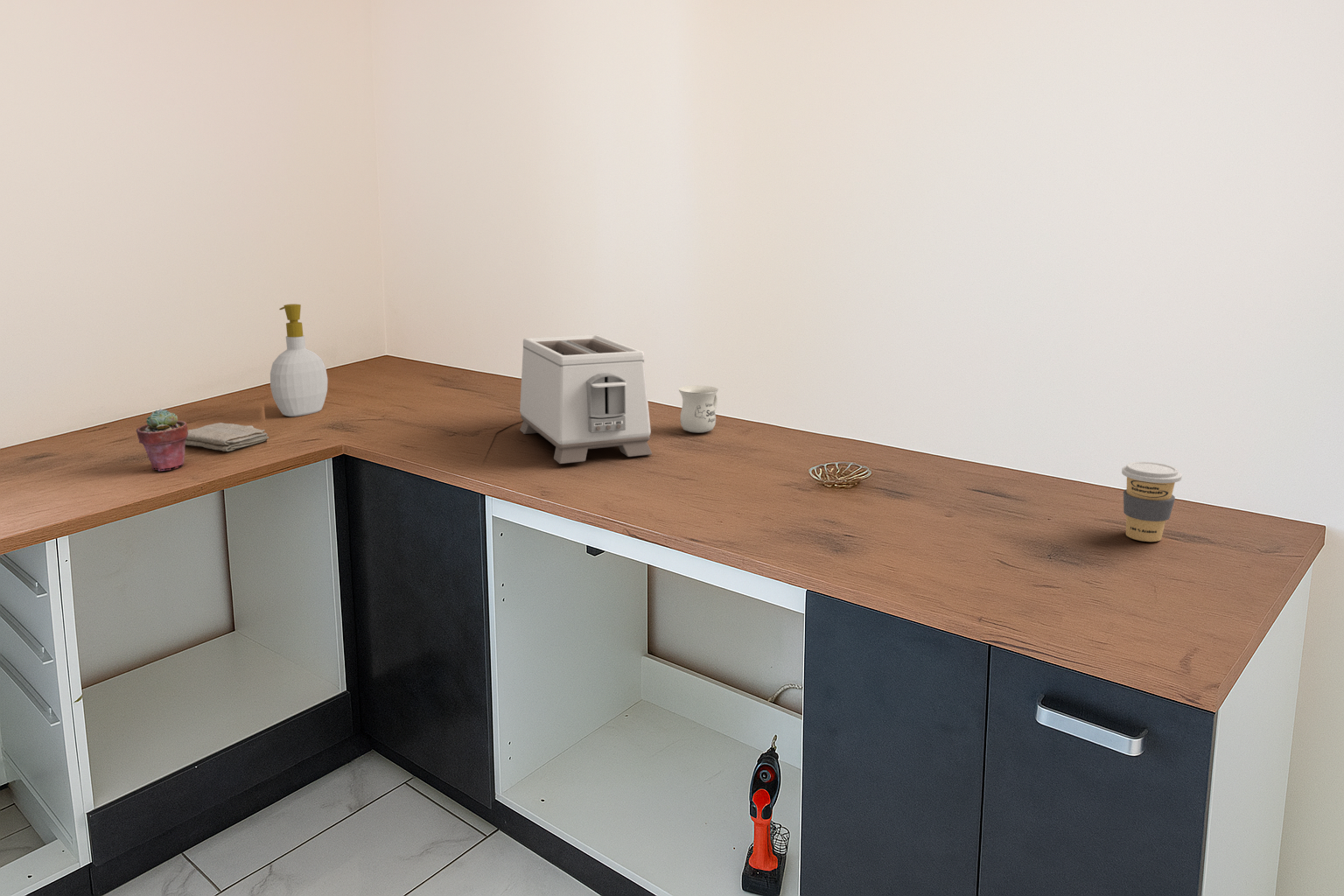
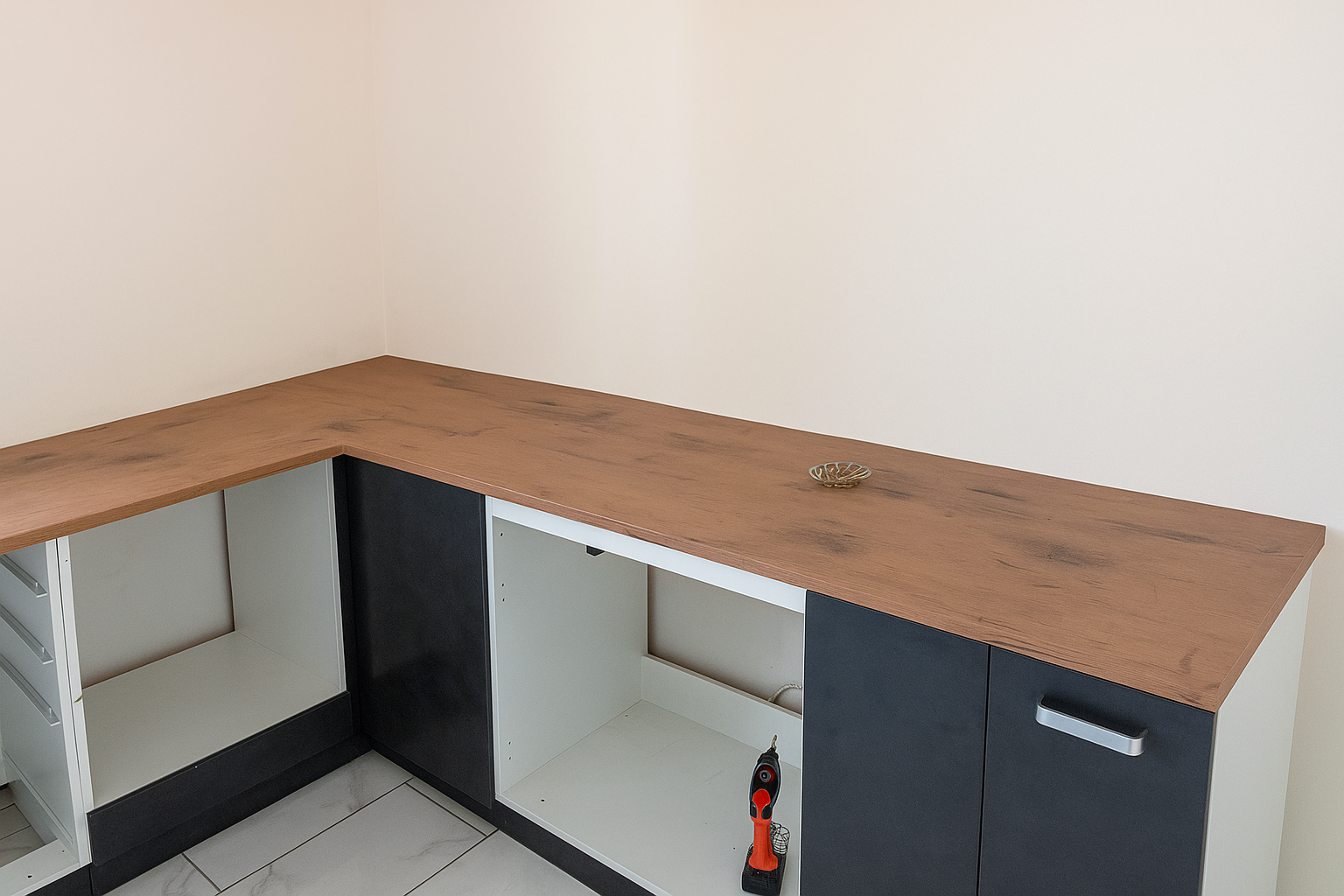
- washcloth (220, 436)
- mug (702, 408)
- soap bottle (296, 360)
- coffee cup (1147, 501)
- toaster (584, 395)
- potted succulent (164, 438)
